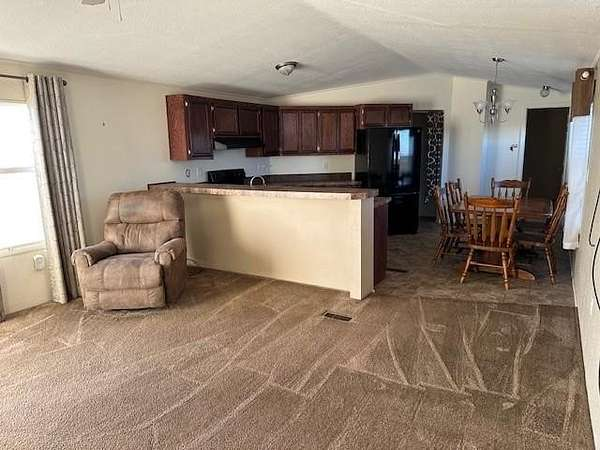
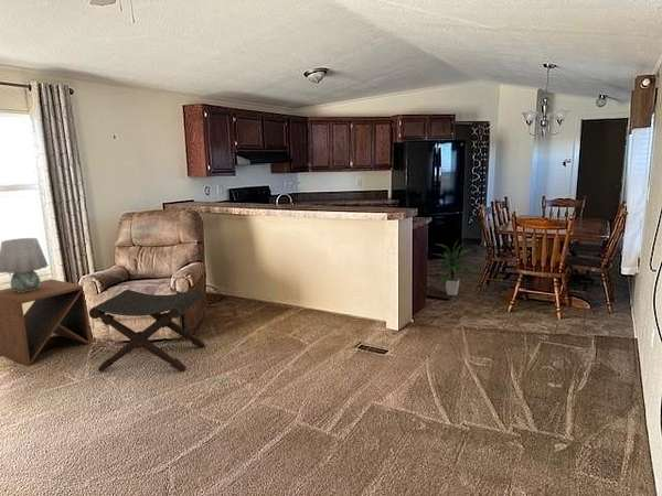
+ side table (40, 319)
+ table lamp (23, 265)
+ indoor plant (451, 267)
+ footstool (151, 327)
